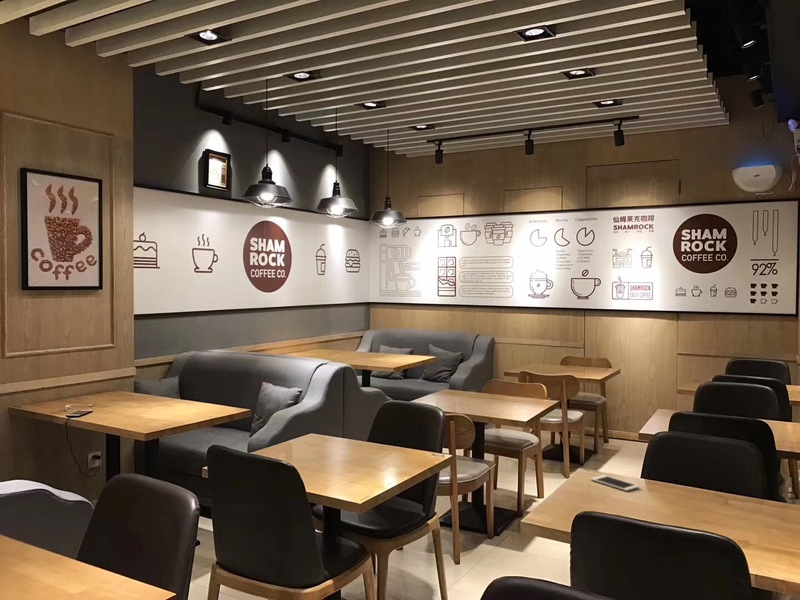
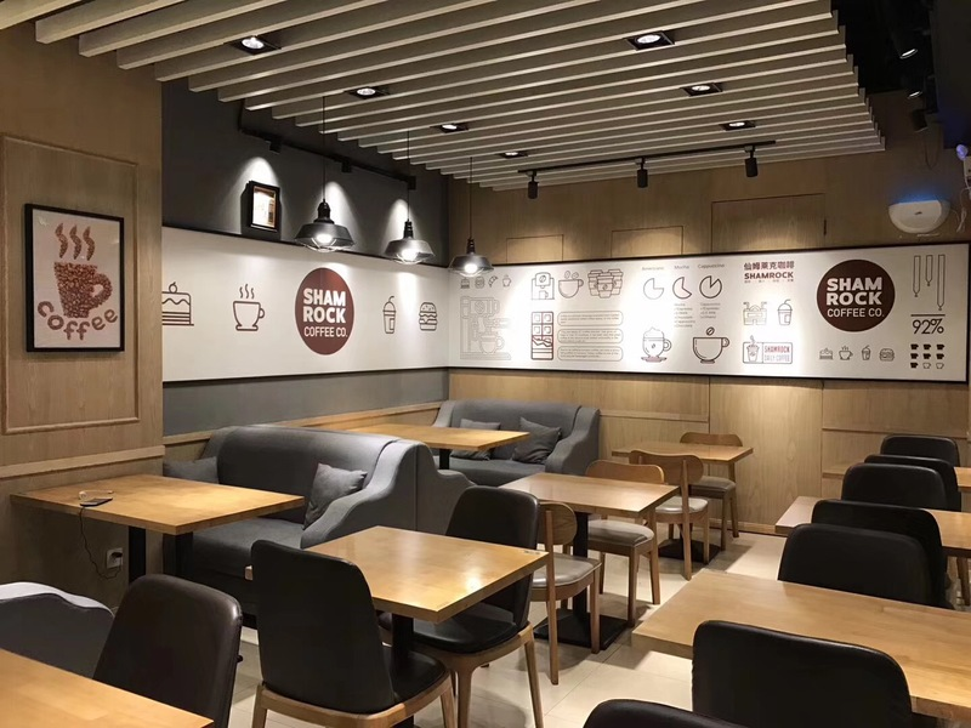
- cell phone (614, 482)
